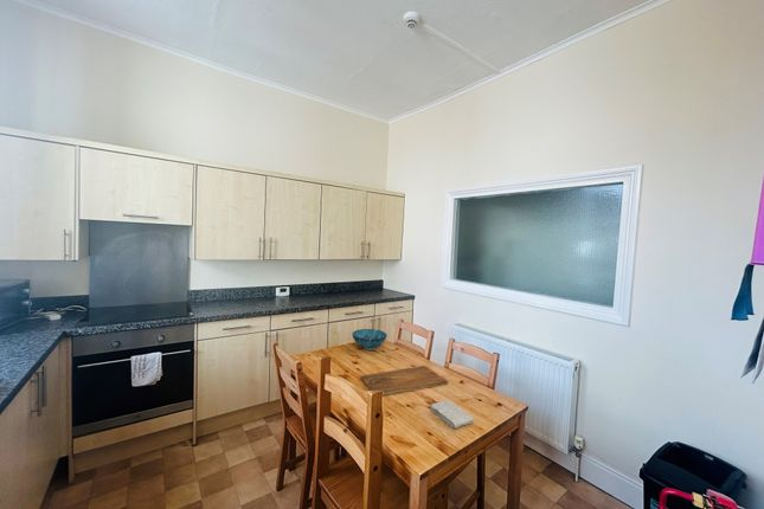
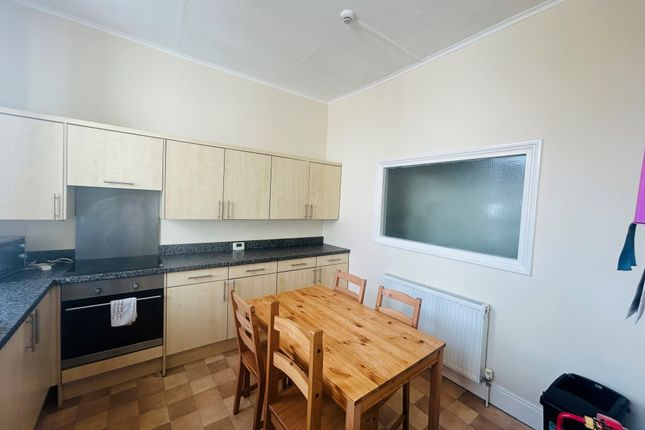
- cutting board (403, 379)
- washcloth (450, 412)
- decorative bowl (368, 340)
